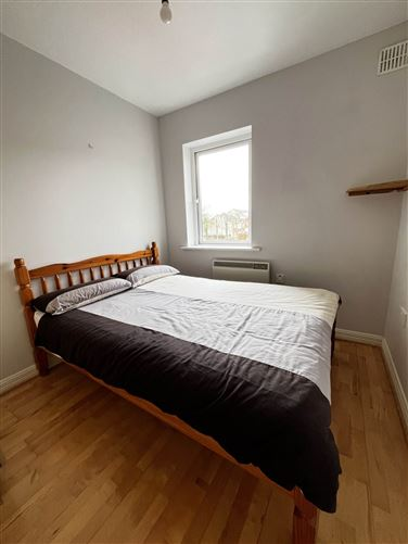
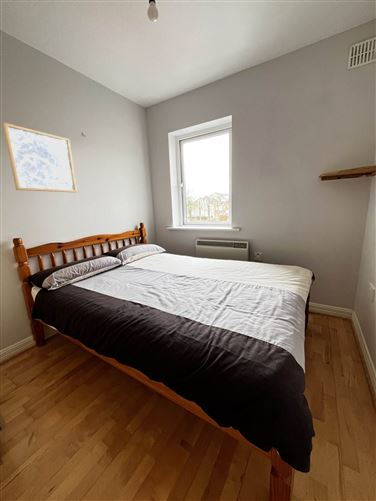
+ wall art (44, 162)
